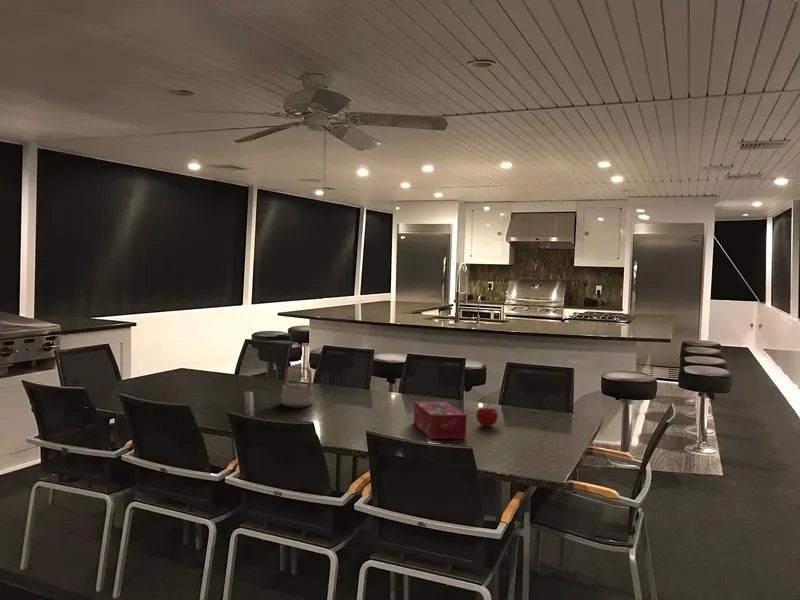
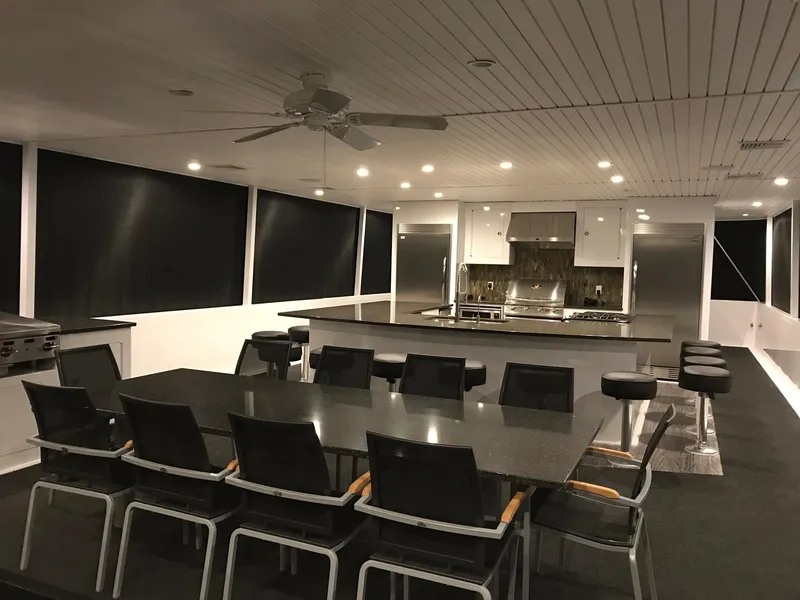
- fruit (486, 415)
- teapot (300, 386)
- tissue box (438, 419)
